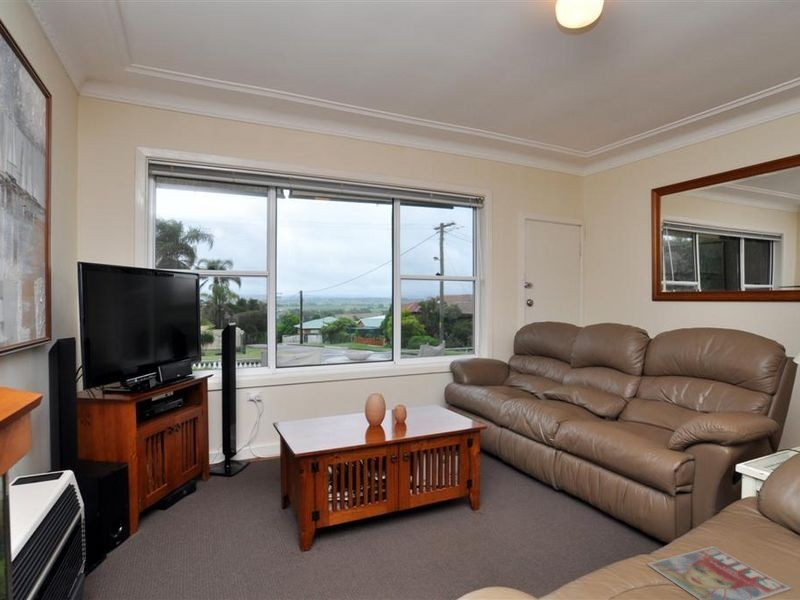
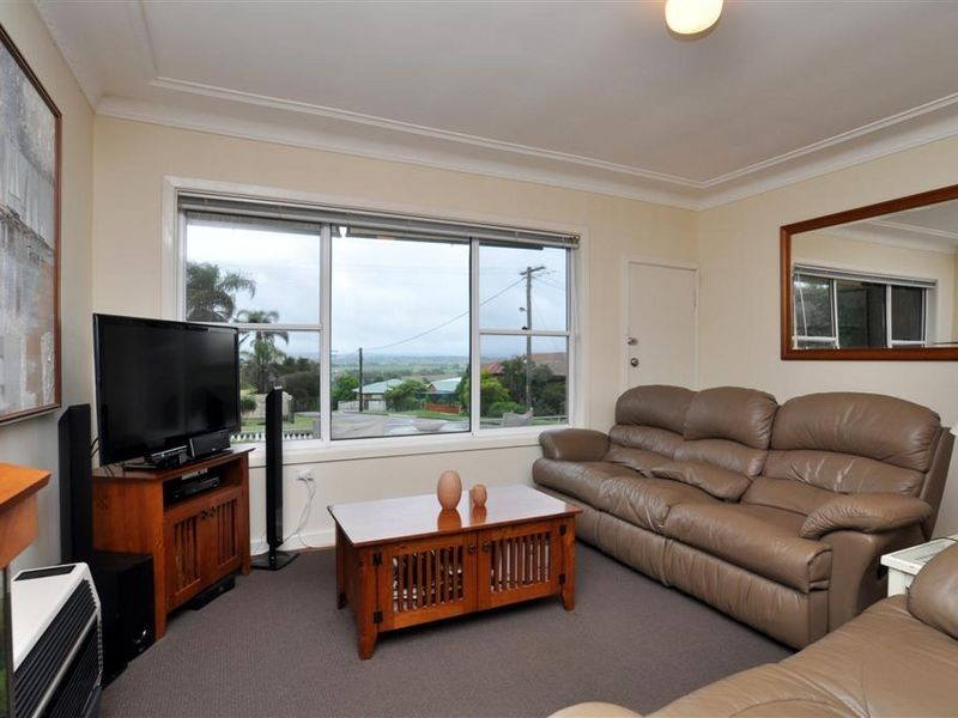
- magazine (715, 575)
